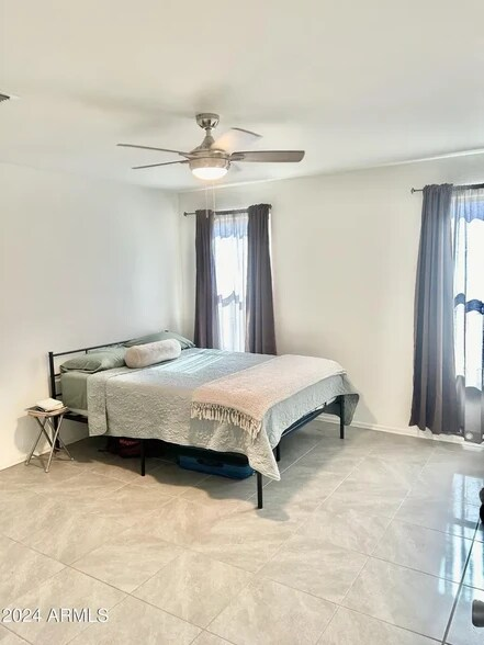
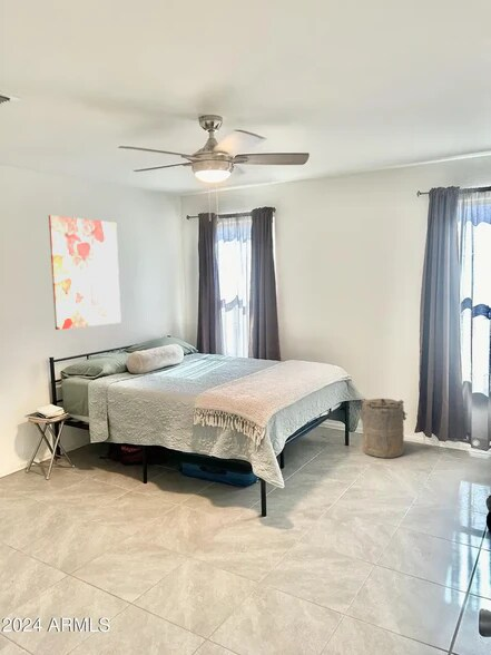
+ laundry hamper (381, 424)
+ wall art (87, 273)
